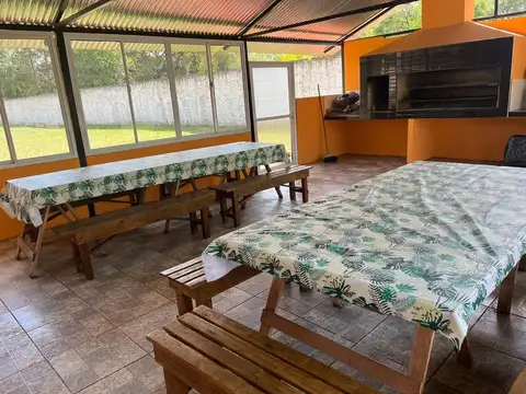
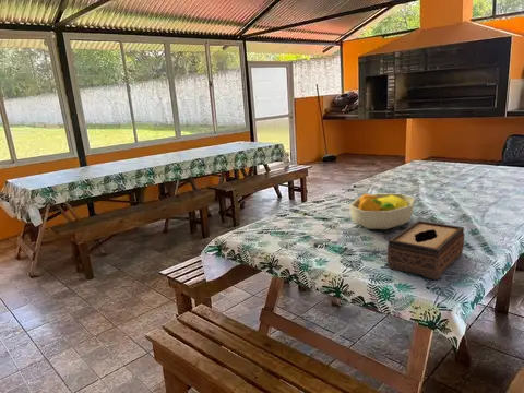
+ fruit bowl (382, 206)
+ tissue box (426, 247)
